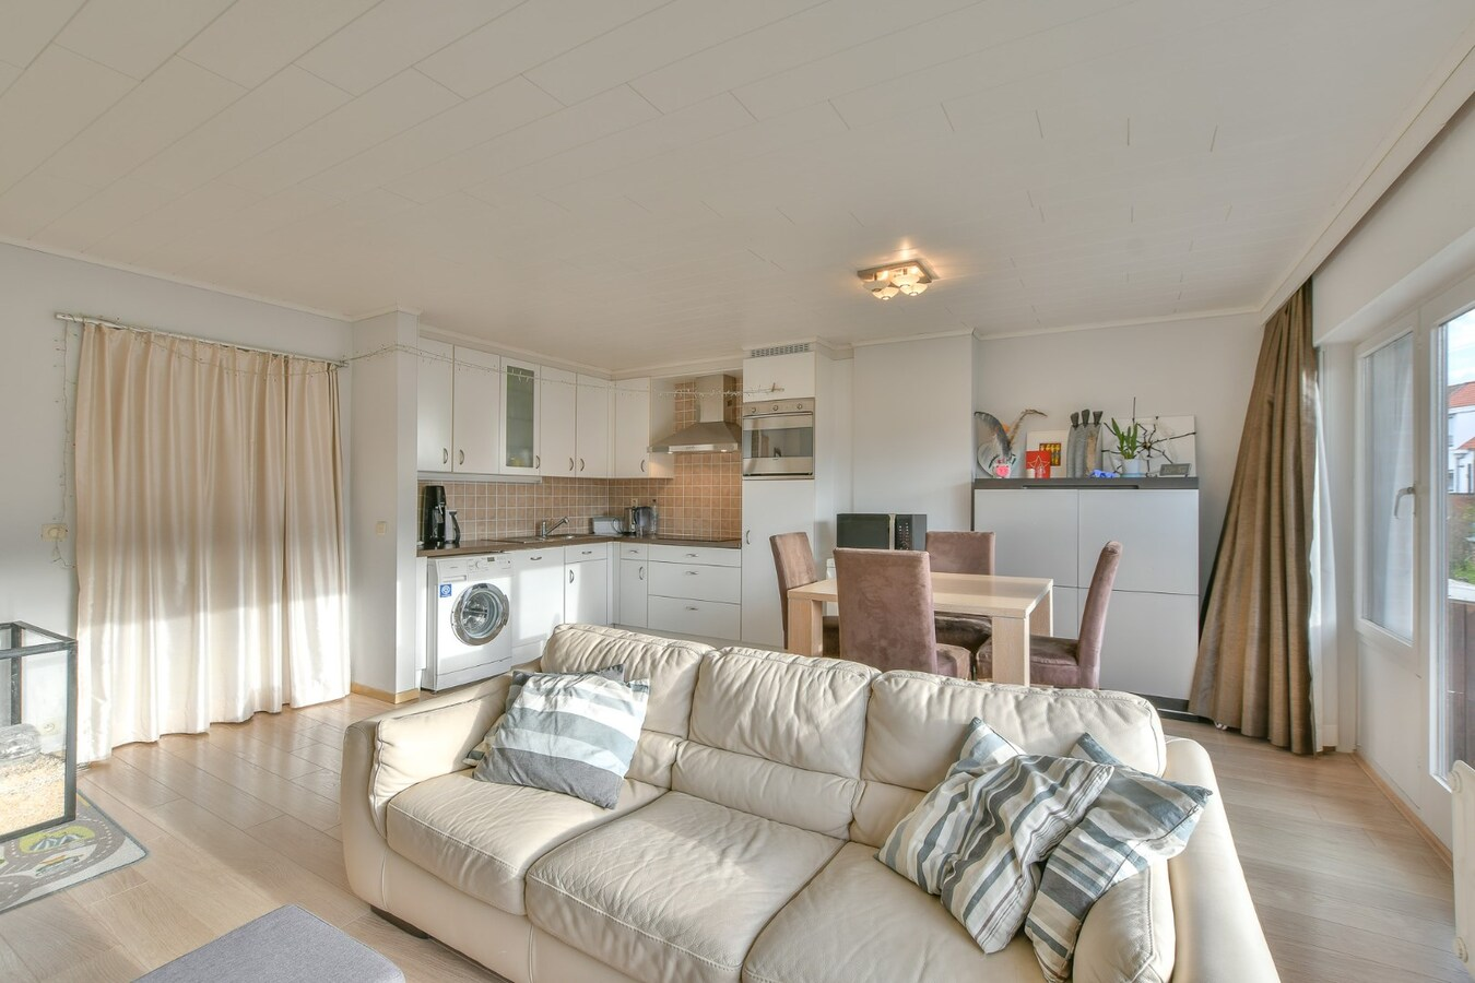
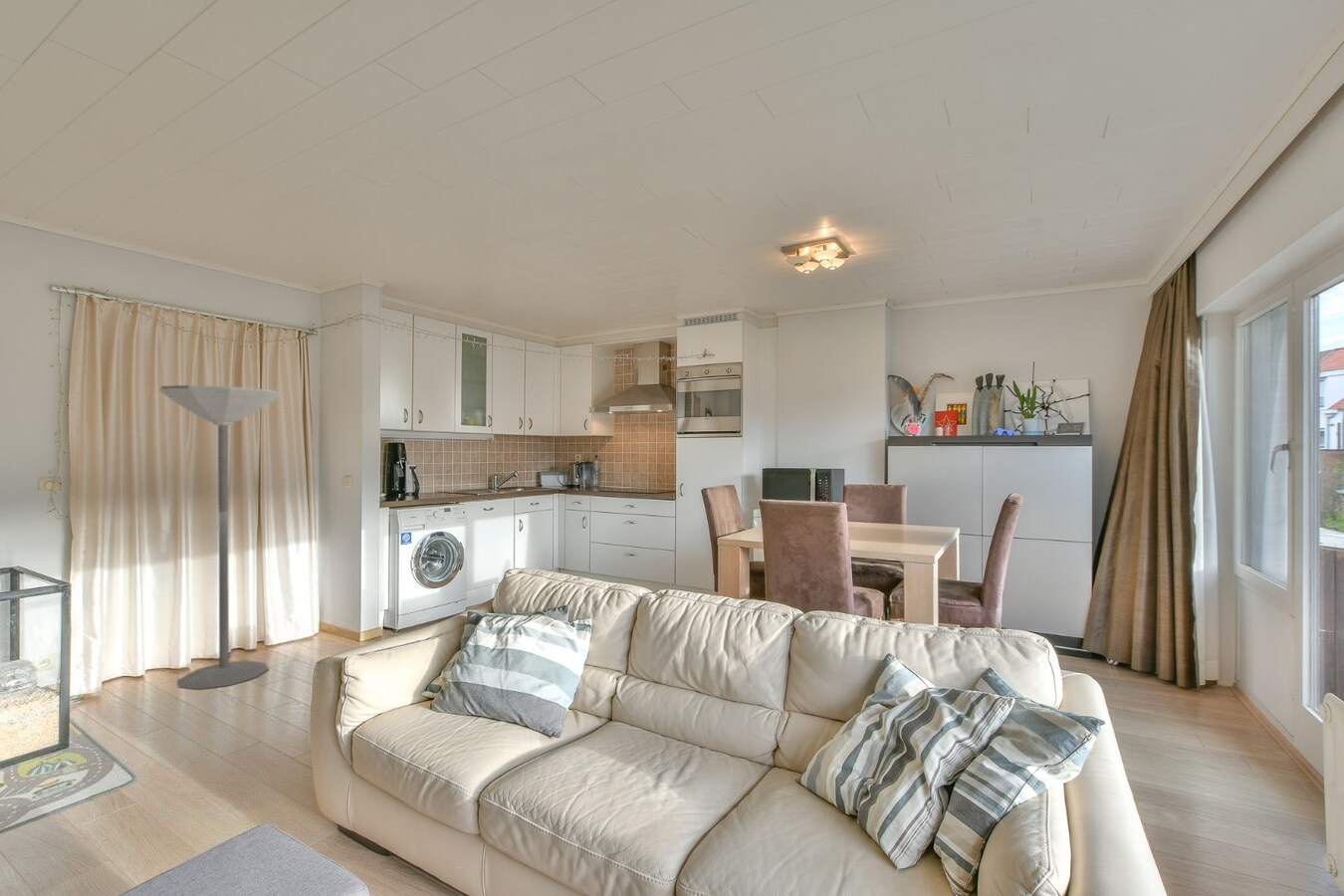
+ floor lamp (223, 532)
